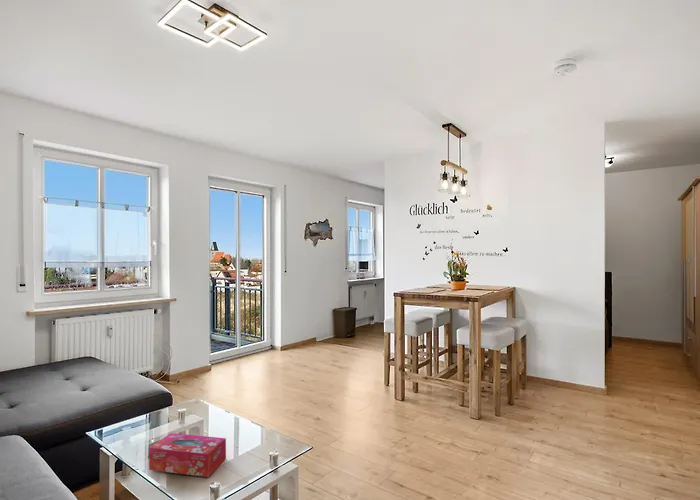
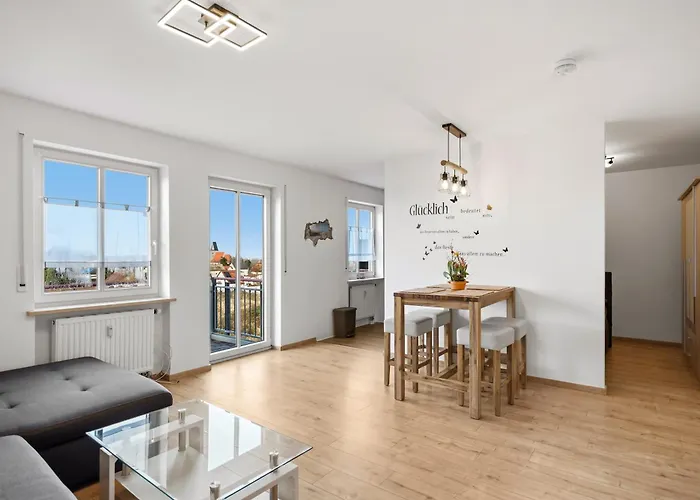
- tissue box (188, 453)
